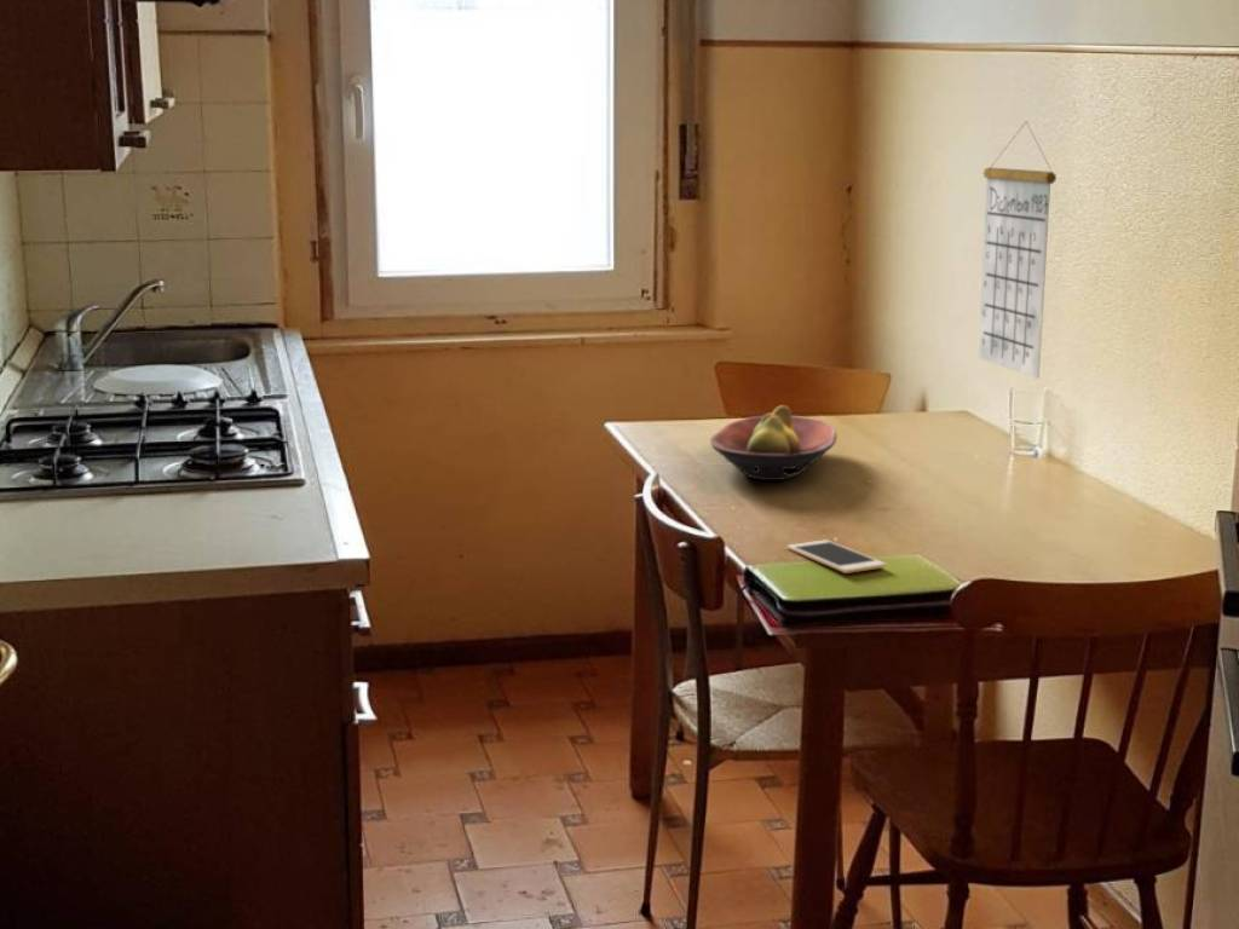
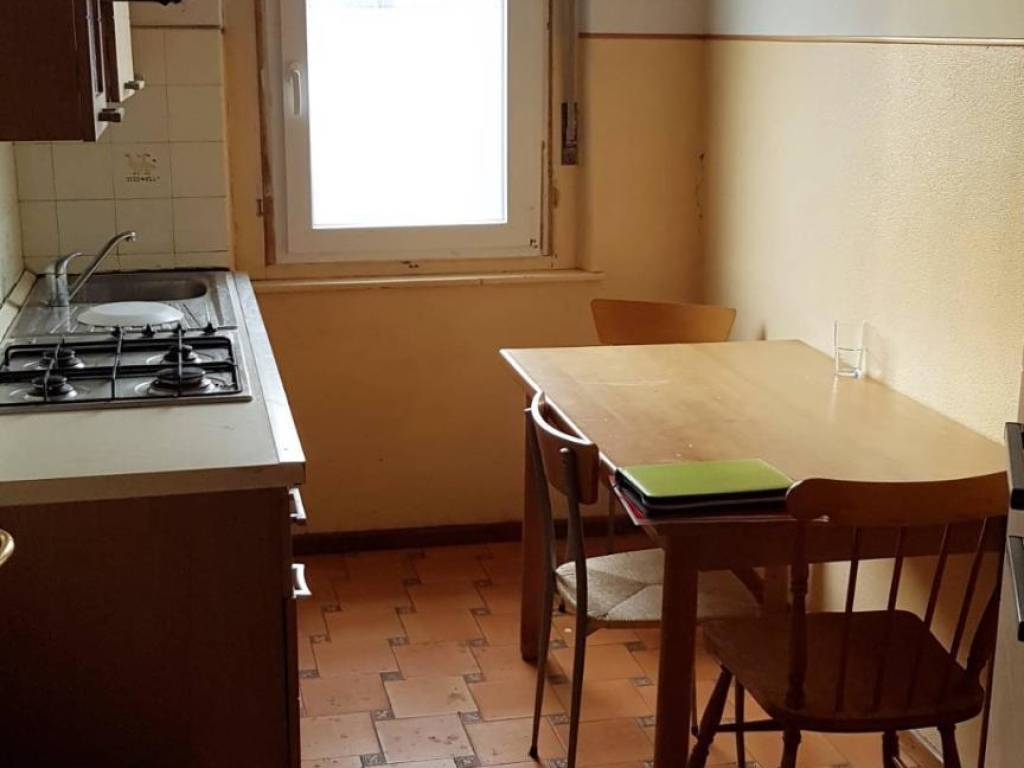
- fruit bowl (774, 437)
- cell phone (835, 555)
- calendar (1014, 246)
